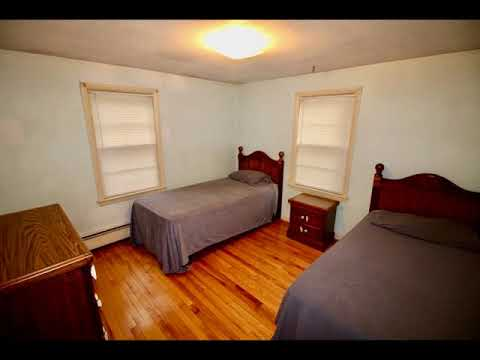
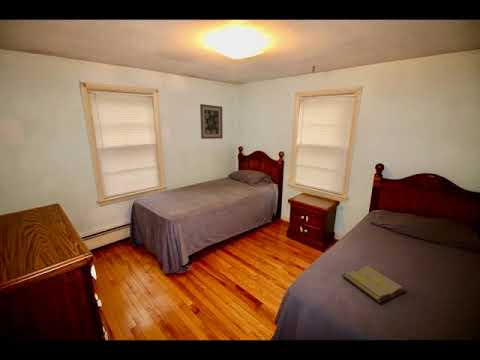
+ diary (372, 281)
+ wall art (211, 122)
